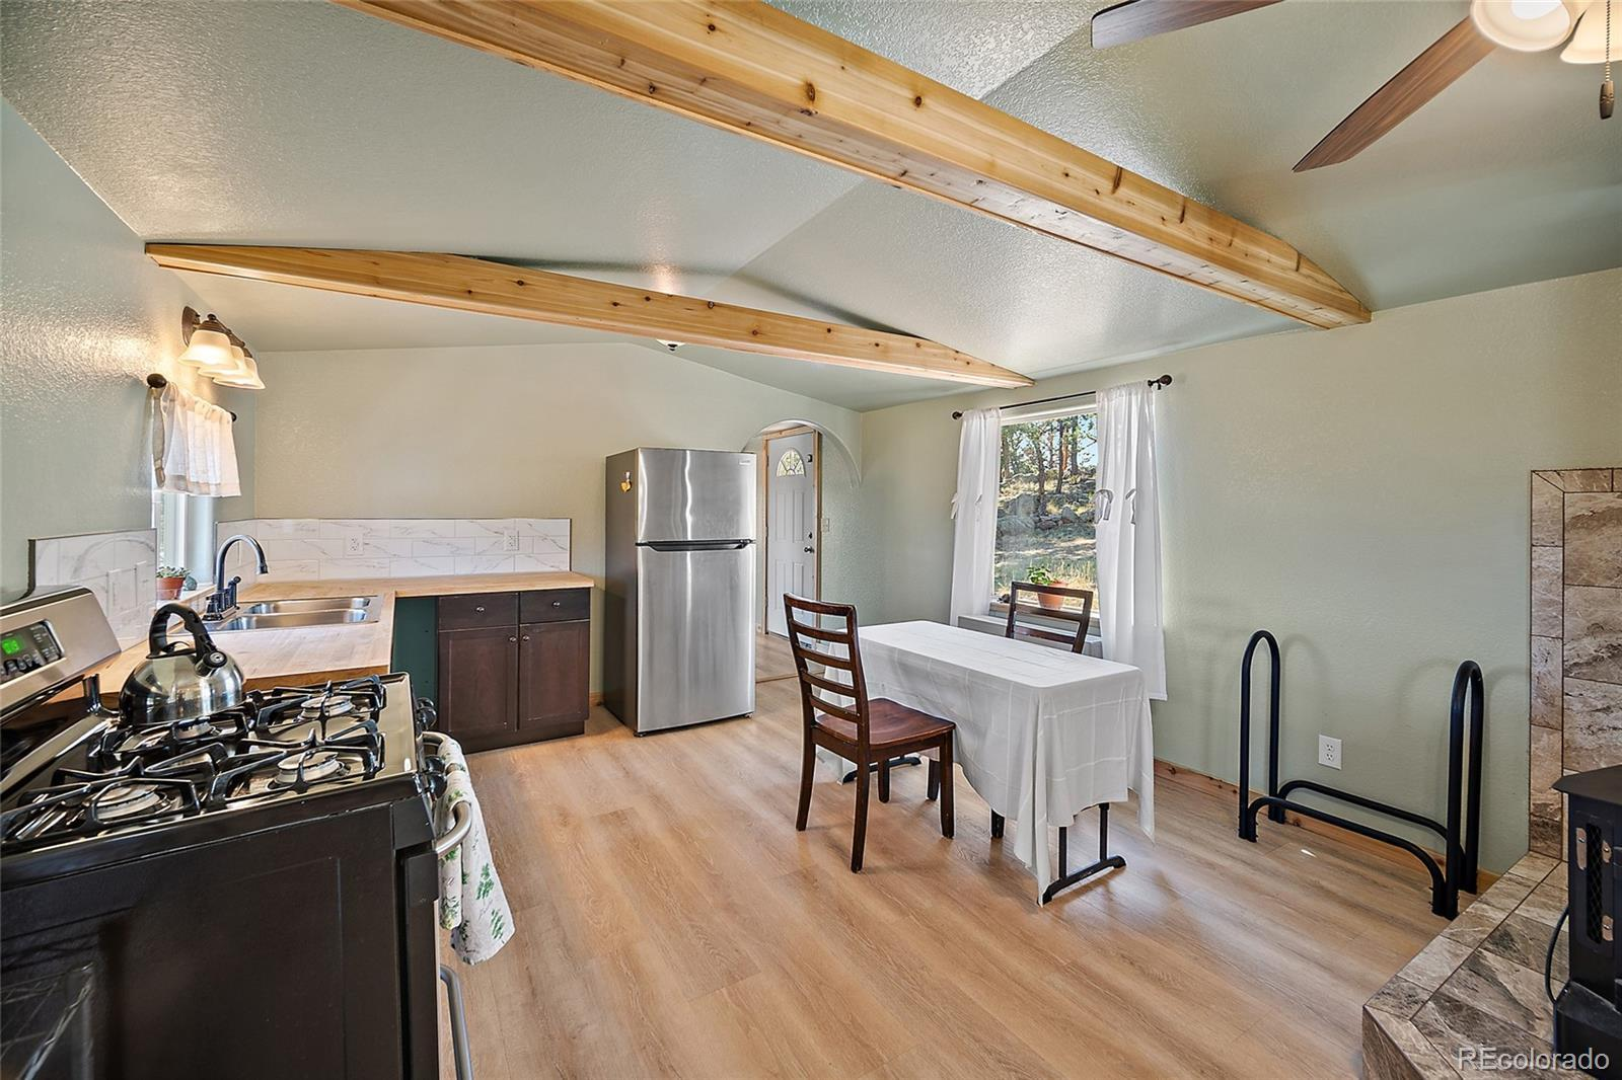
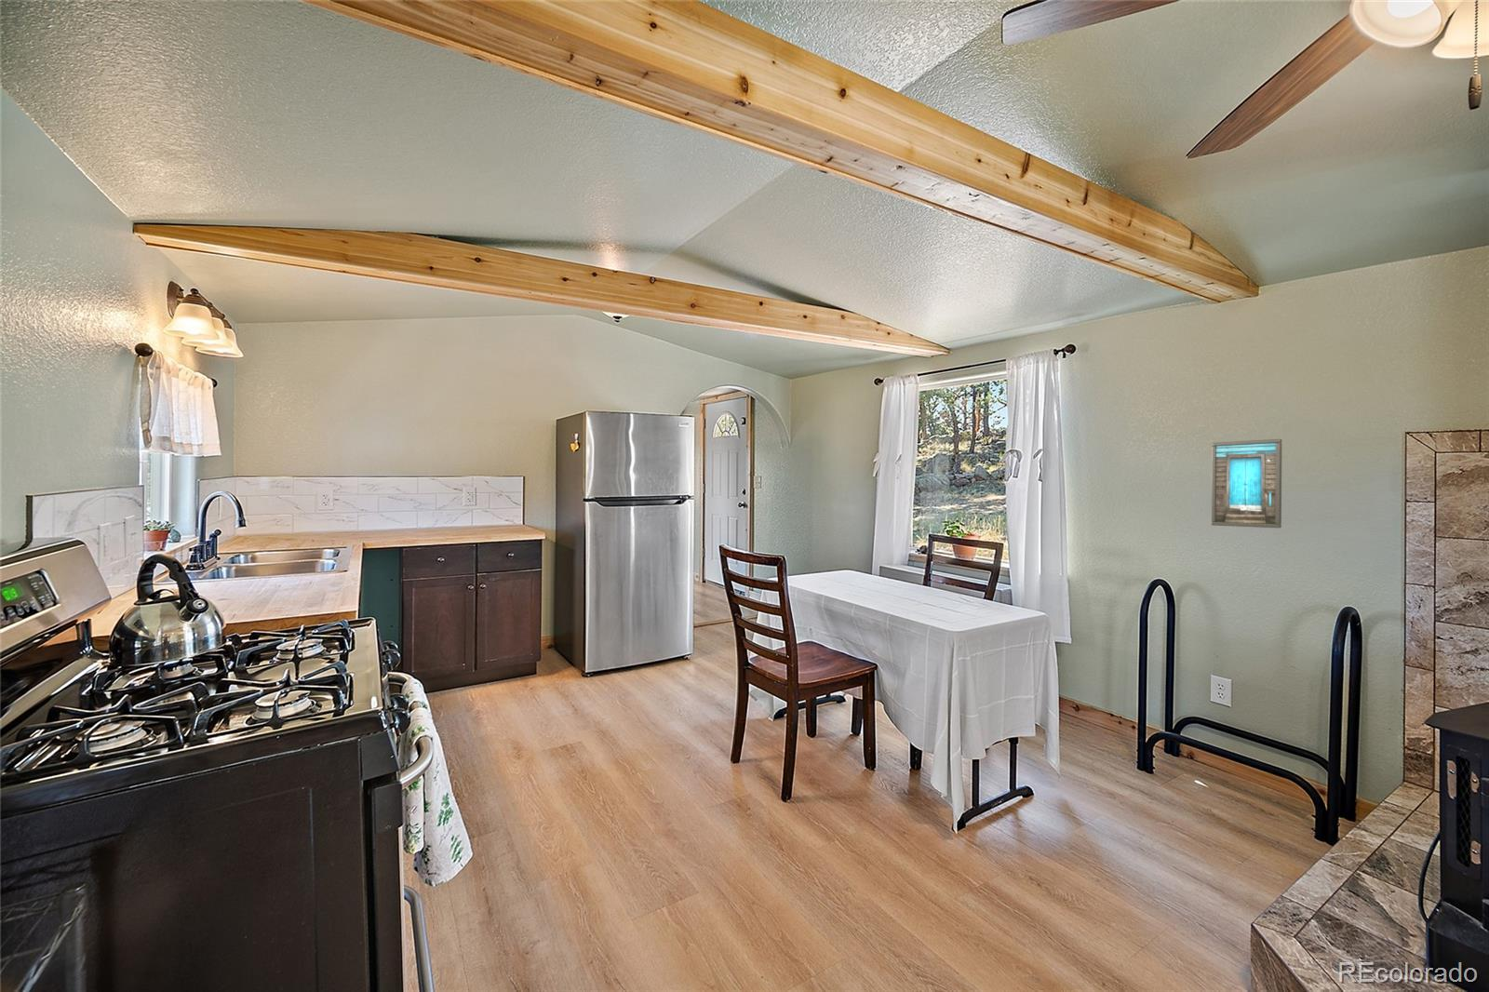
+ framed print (1245, 483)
